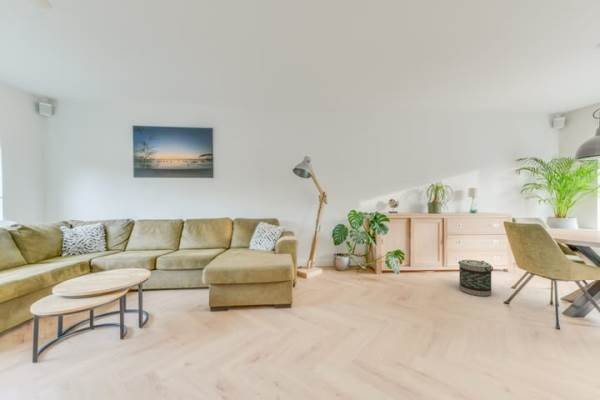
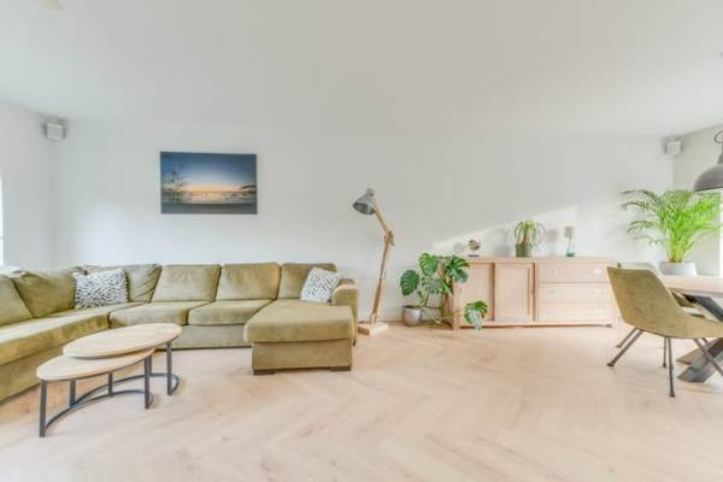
- basket (475, 276)
